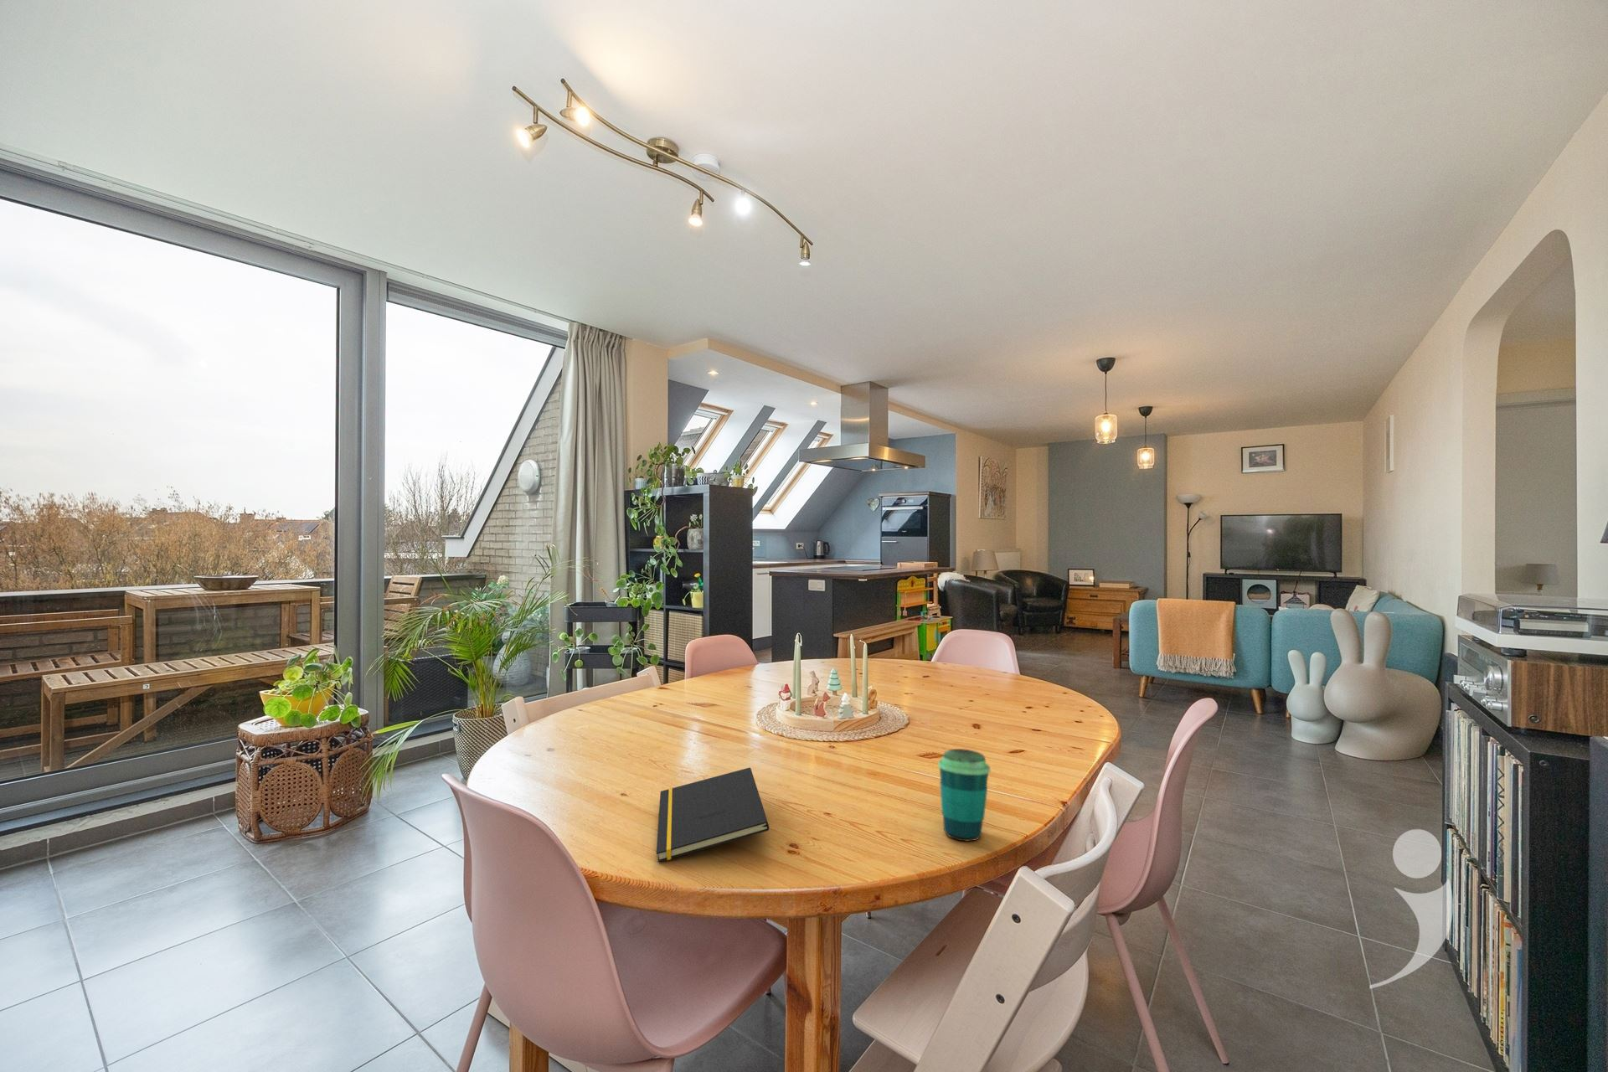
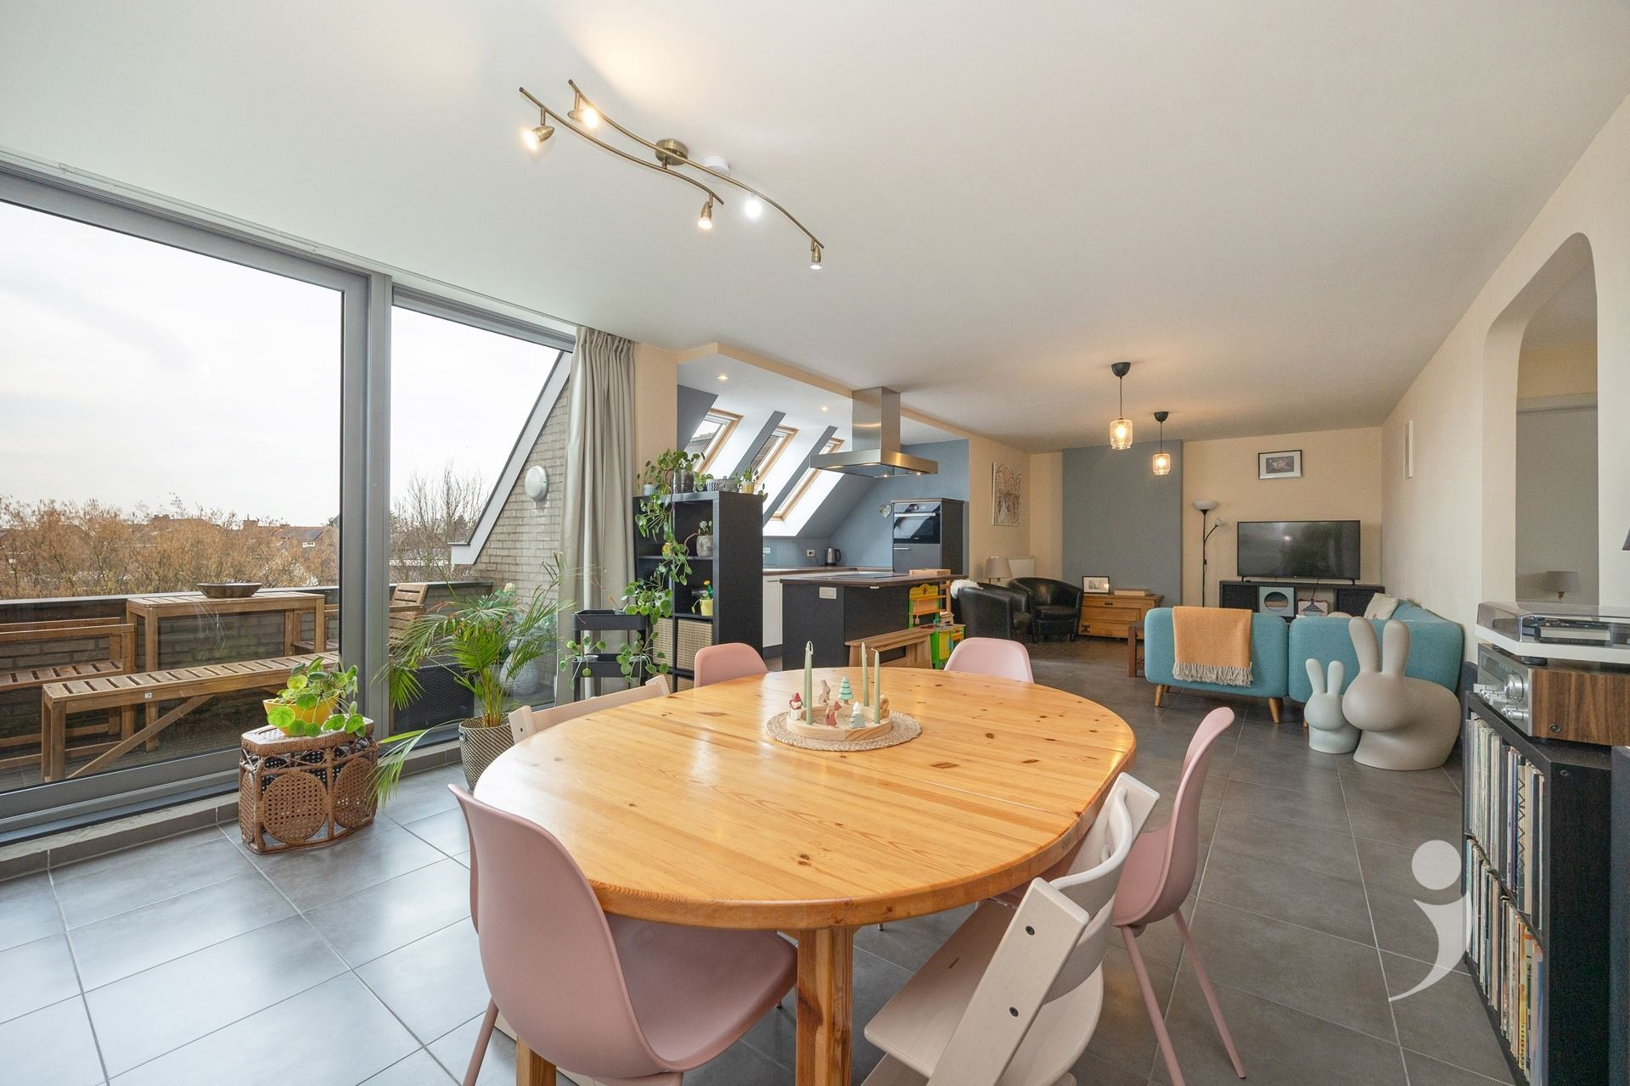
- cup (963, 793)
- notepad (709, 809)
